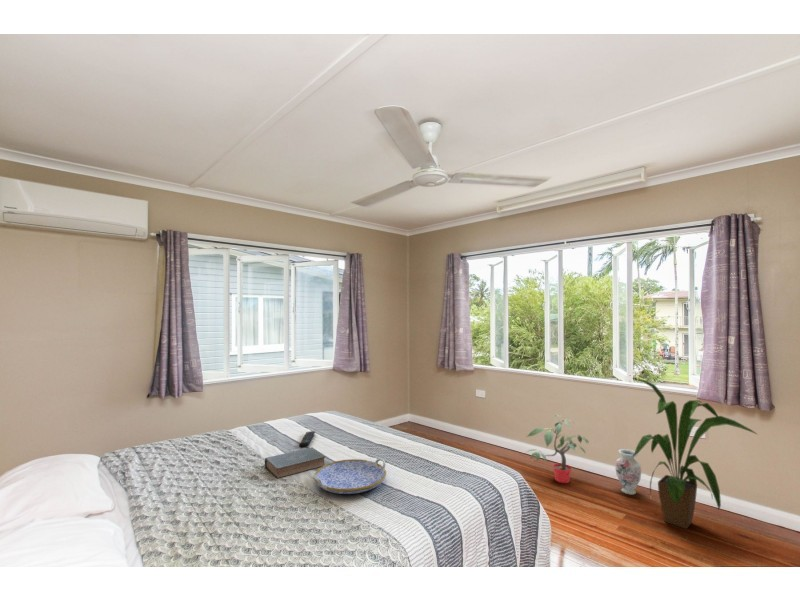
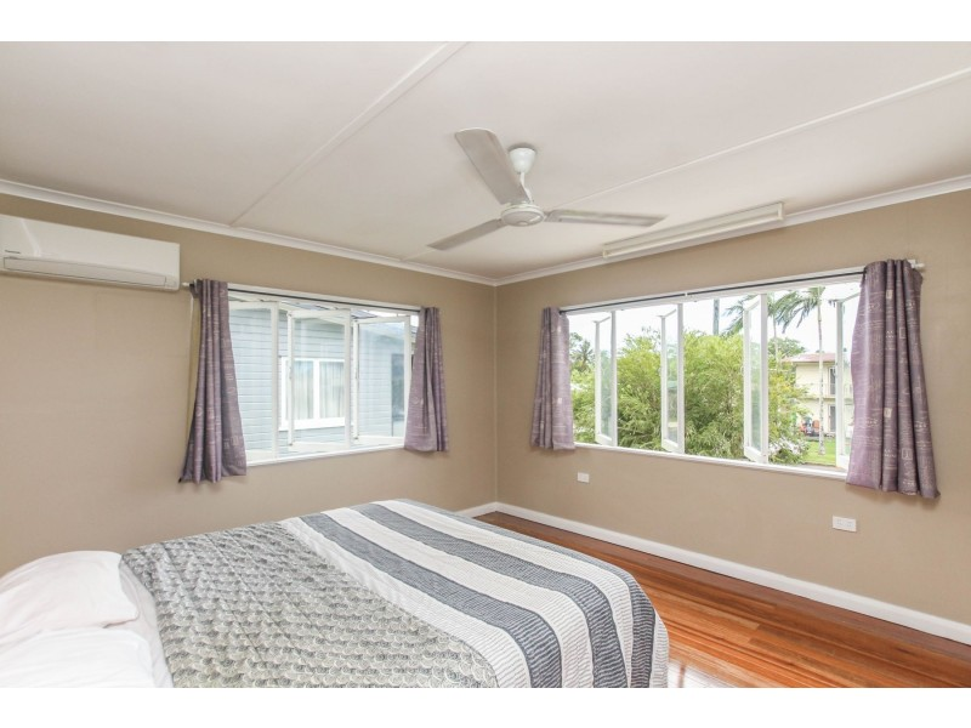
- serving tray (350, 474)
- remote control (307, 438)
- house plant (691, 455)
- book (295, 461)
- potted plant (557, 449)
- vase (628, 472)
